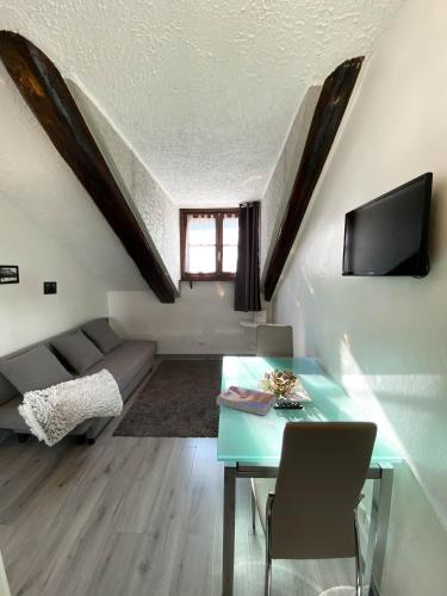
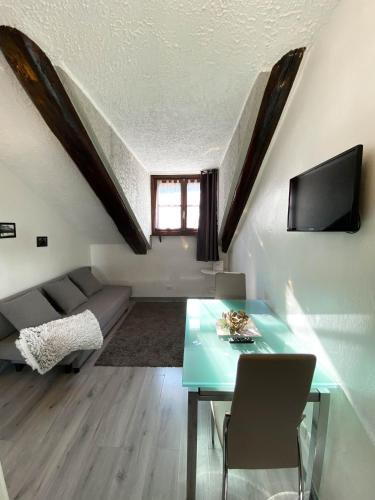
- textbook (246, 398)
